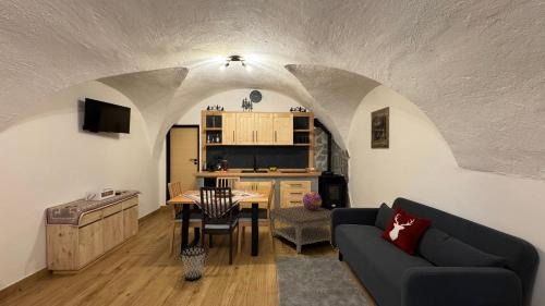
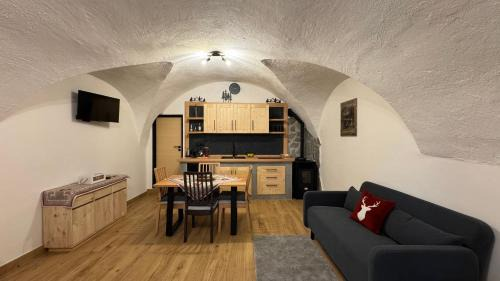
- wastebasket (194, 262)
- coffee table (305, 225)
- decorative globe (312, 200)
